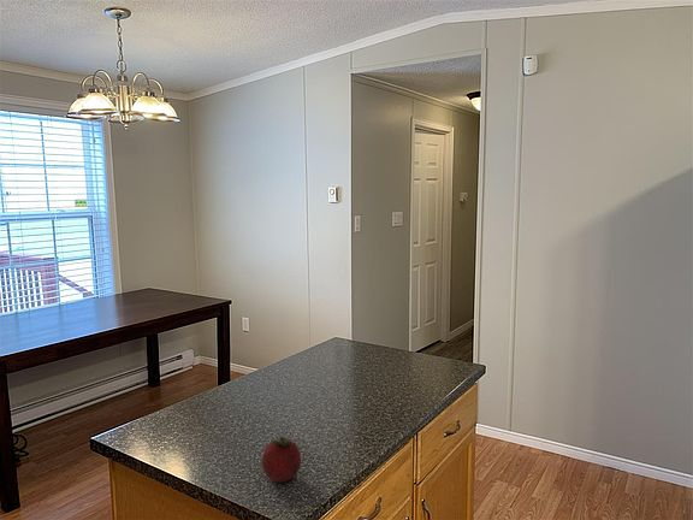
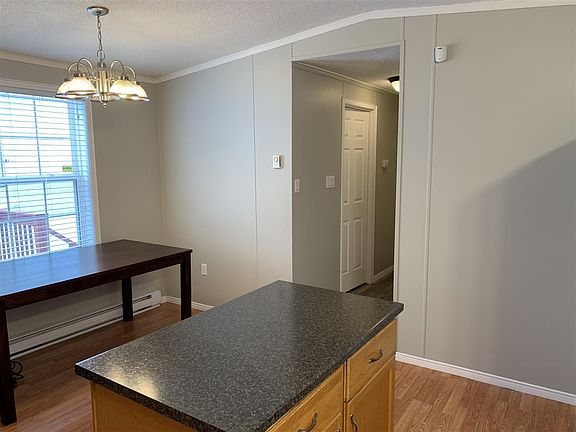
- fruit (280, 456)
